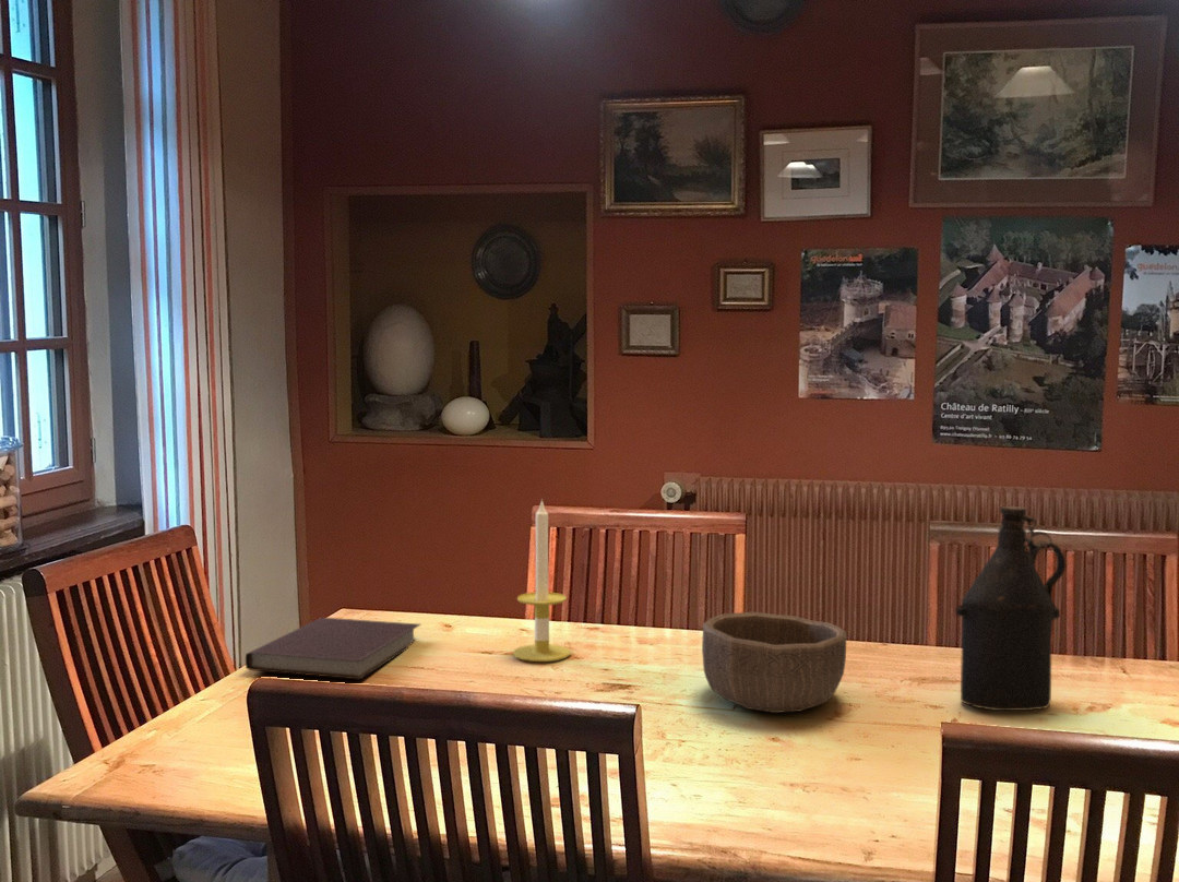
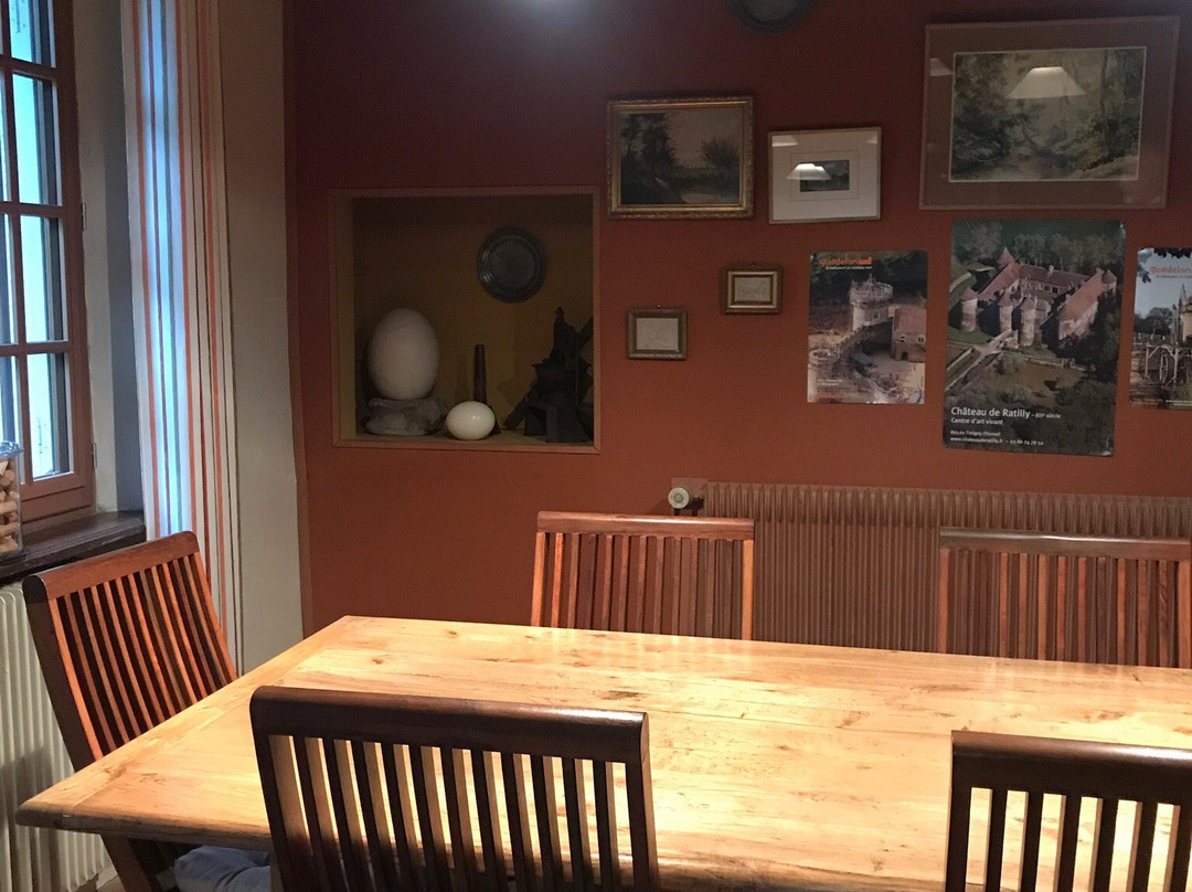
- notebook (337, 645)
- bottle (1009, 605)
- candle (541, 576)
- wooden bowl (773, 662)
